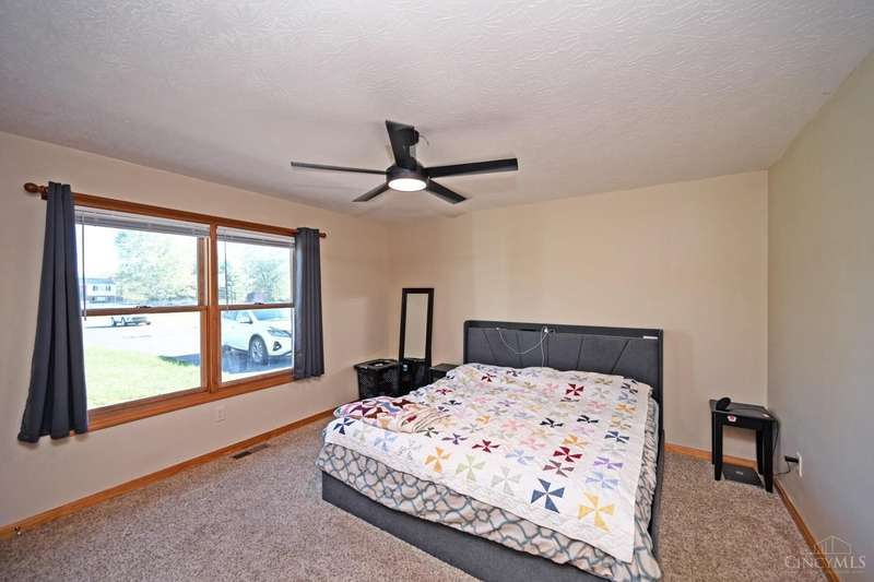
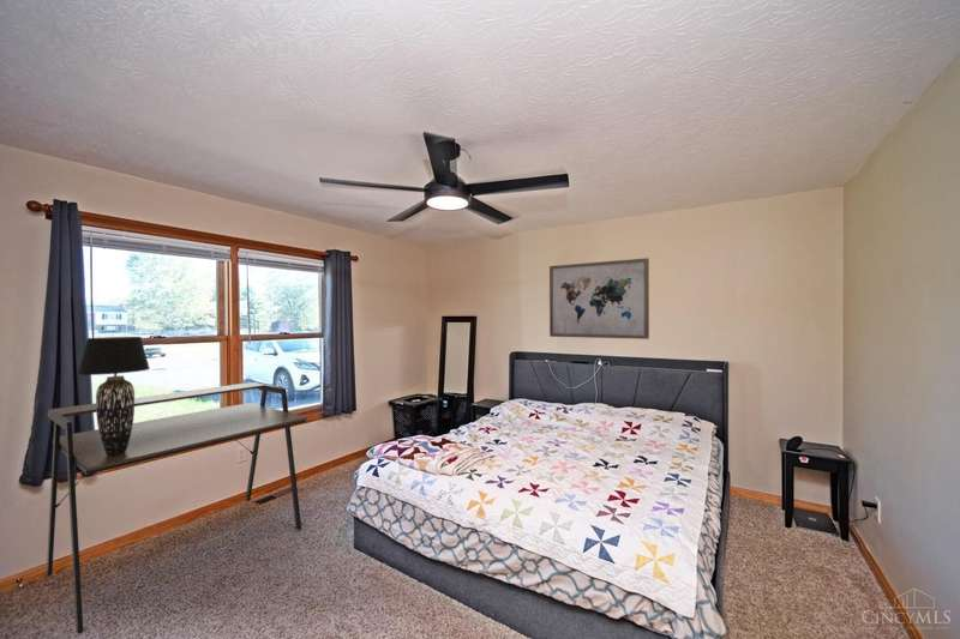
+ wall art (595, 300)
+ desk (182, 451)
+ table lamp (115, 394)
